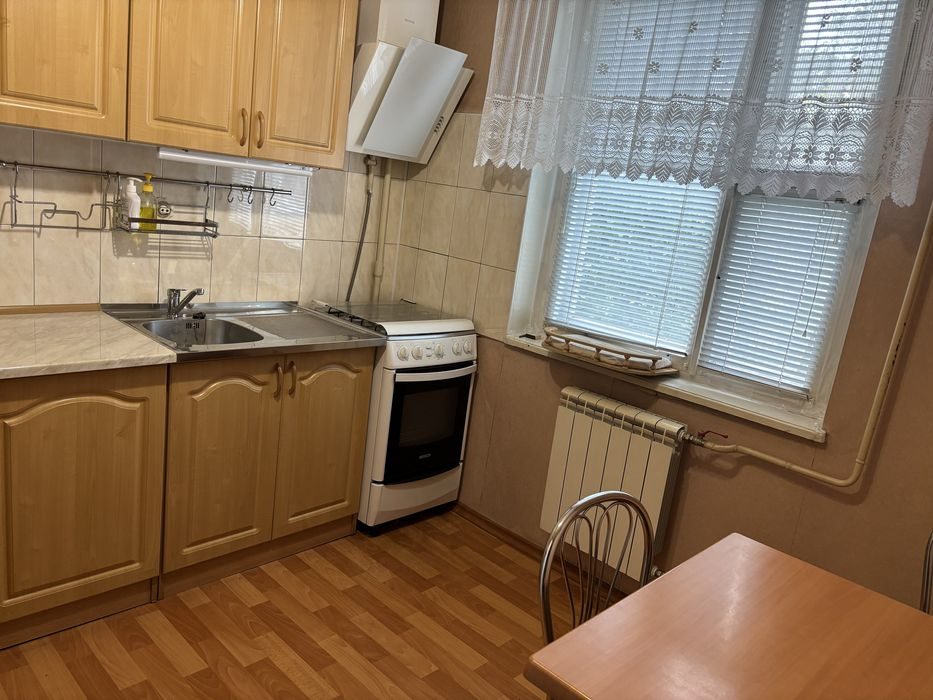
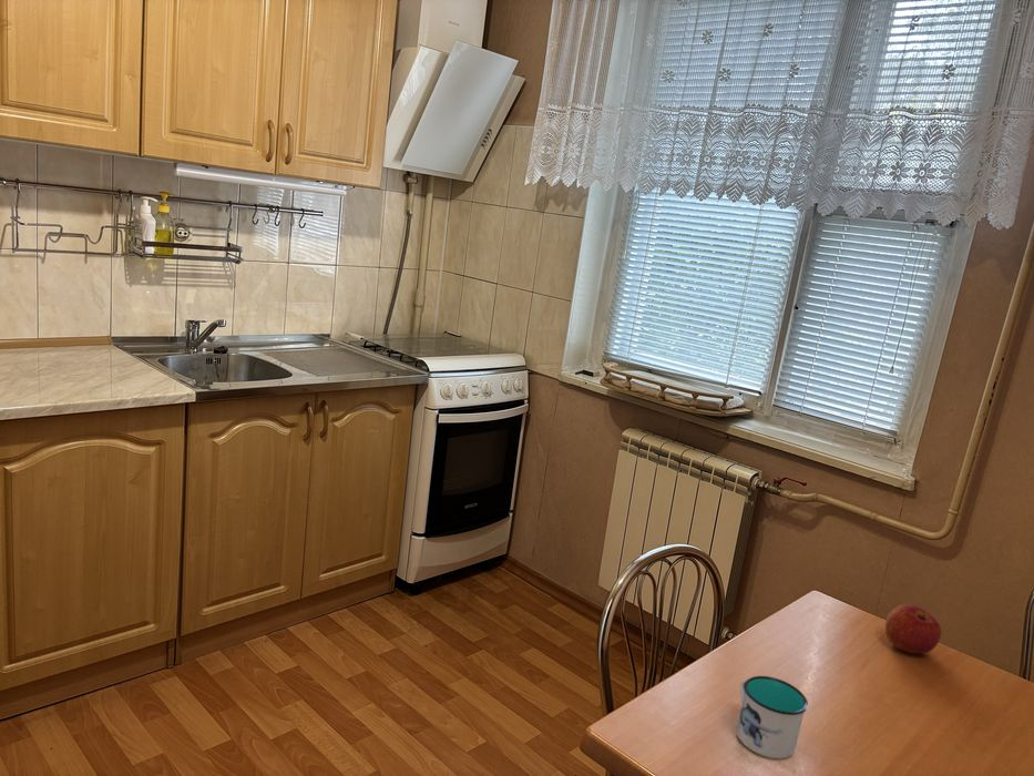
+ apple (912, 627)
+ mug (765, 712)
